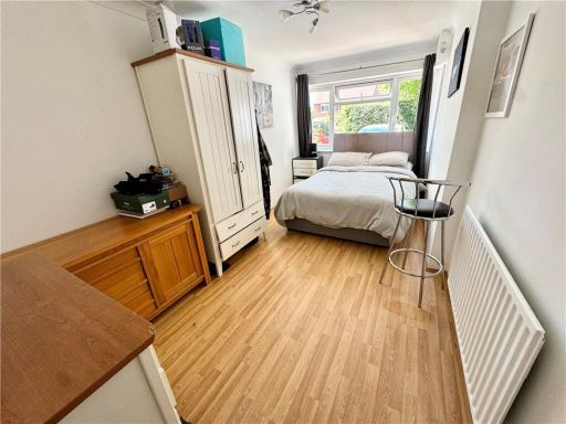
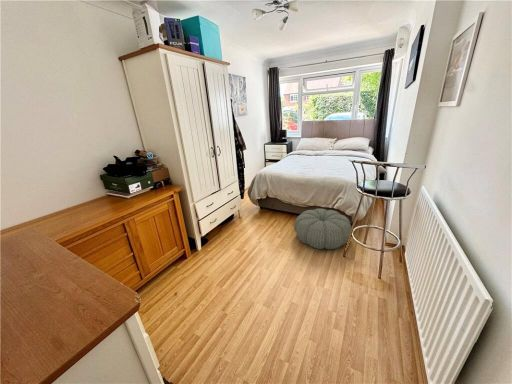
+ pouf (322, 227)
